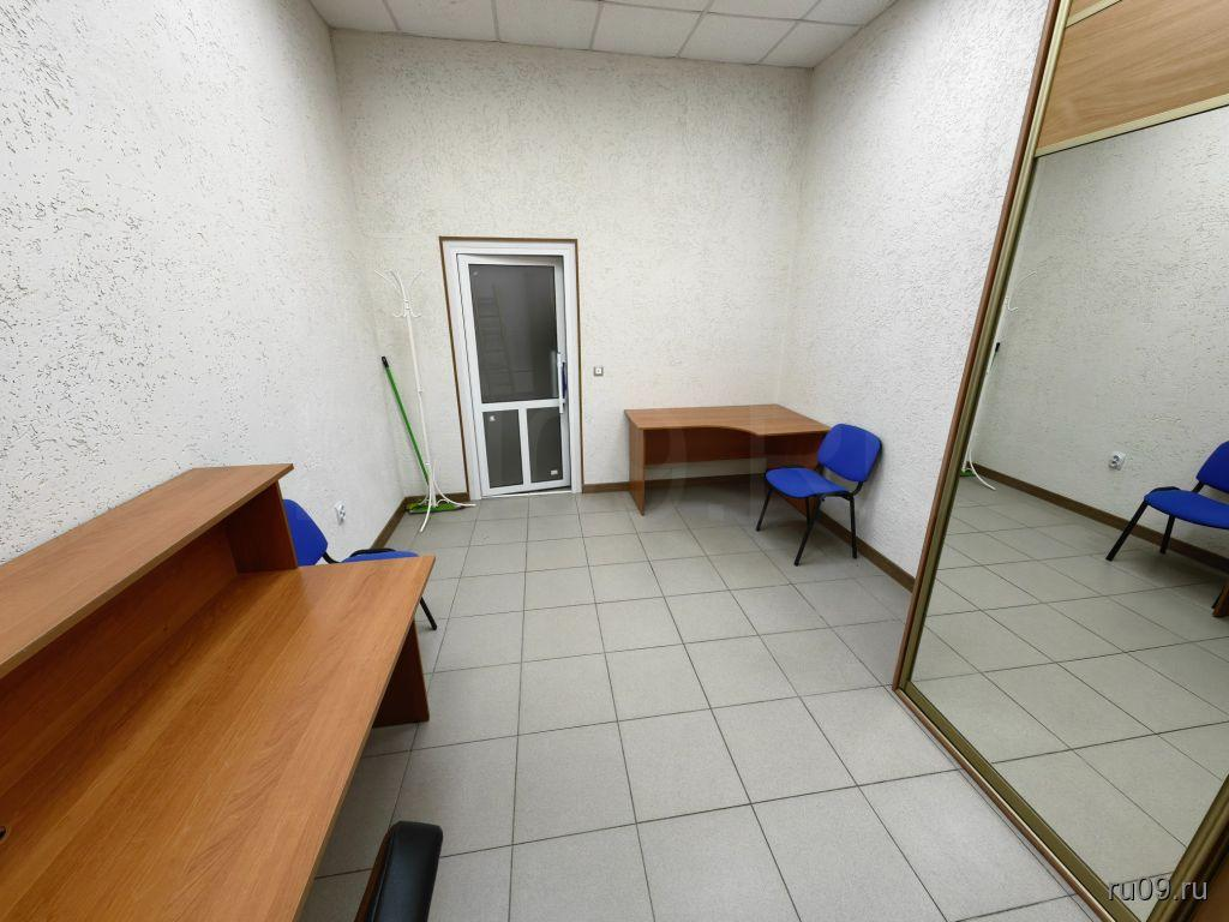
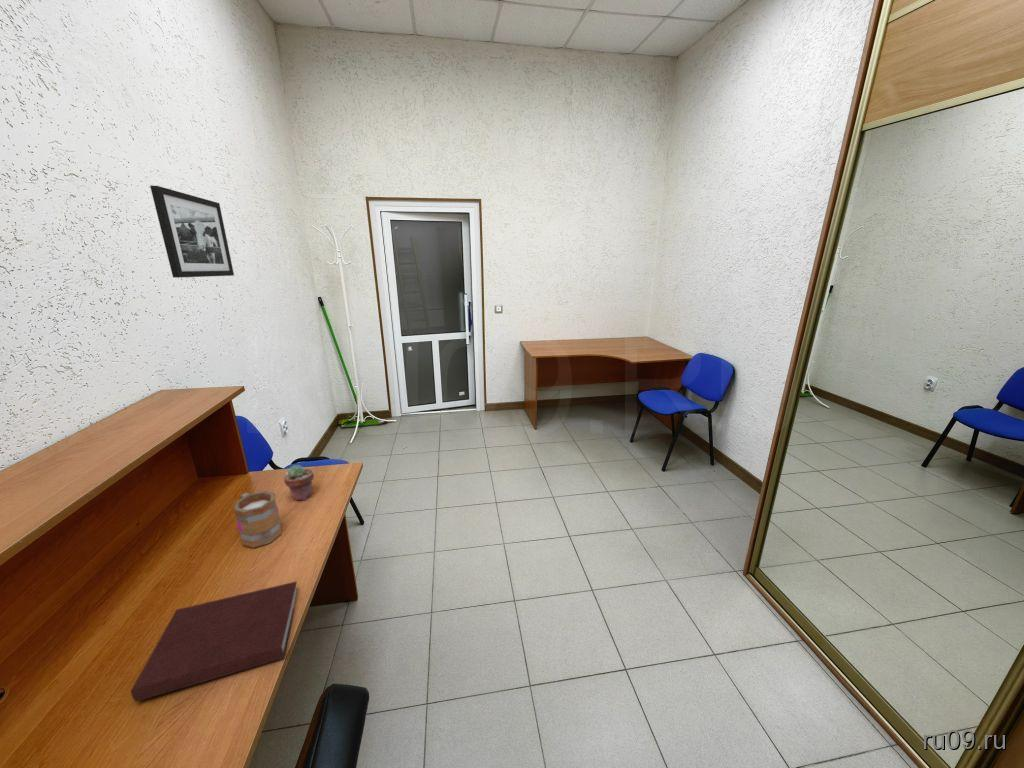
+ mug (255, 515)
+ picture frame (198, 237)
+ potted succulent (299, 480)
+ notebook (227, 633)
